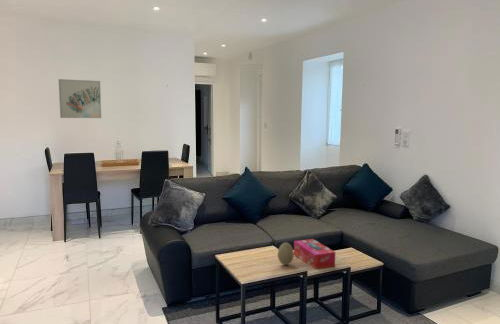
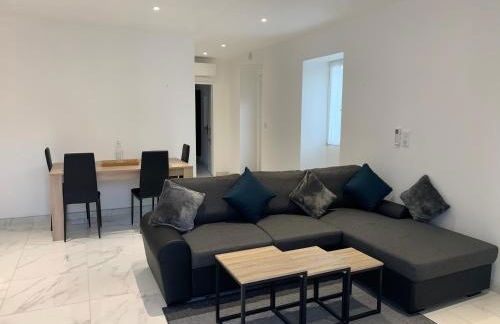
- tissue box (313, 253)
- decorative egg (285, 253)
- wall art (80, 99)
